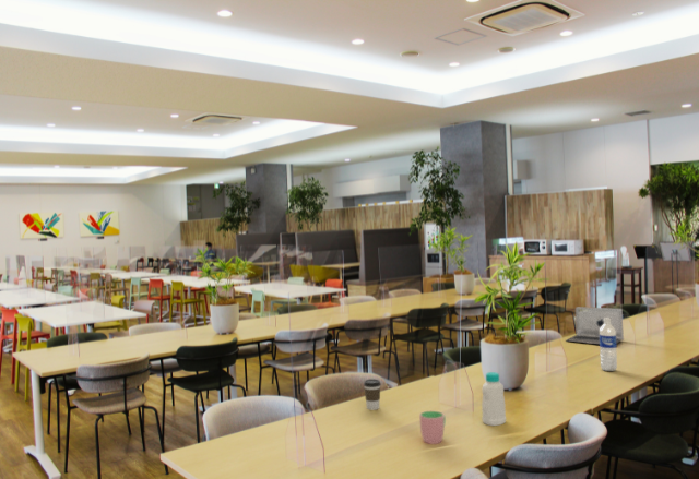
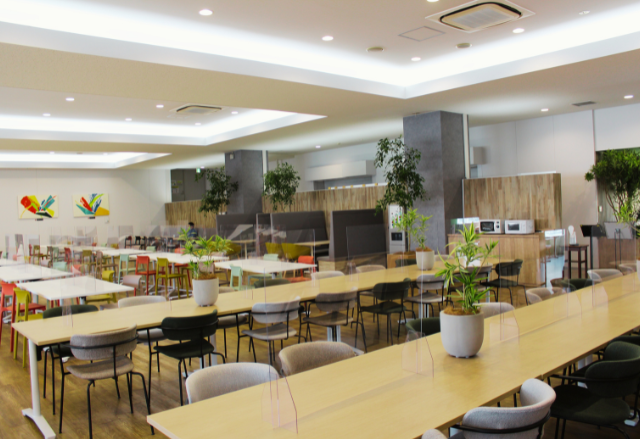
- cup (435, 426)
- laptop computer (594, 325)
- bottle (493, 397)
- coffee cup (372, 394)
- water bottle (607, 344)
